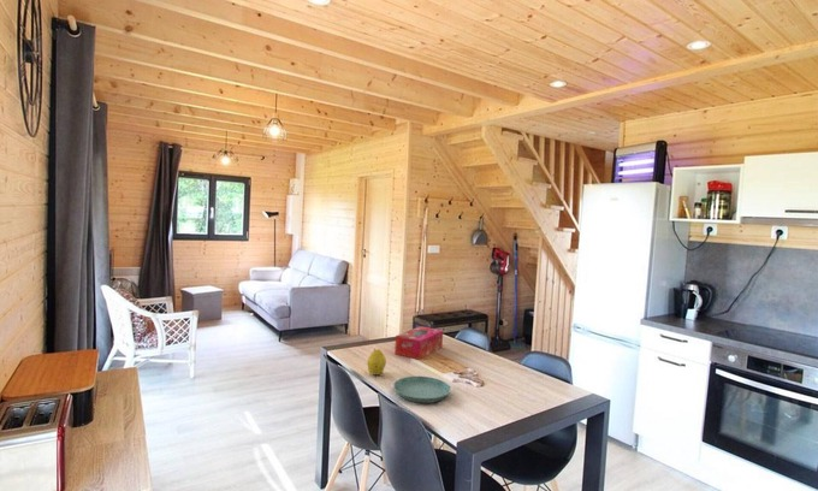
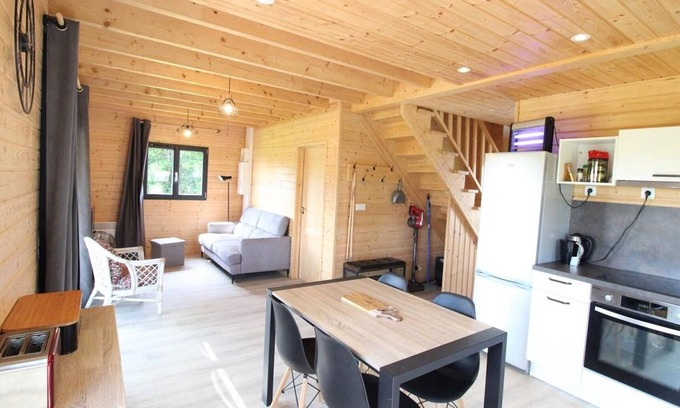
- fruit (377, 361)
- tissue box (419, 342)
- saucer (421, 390)
